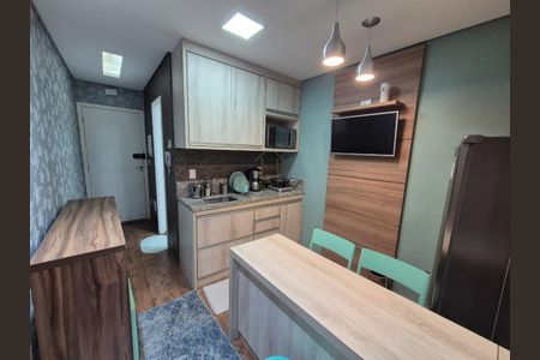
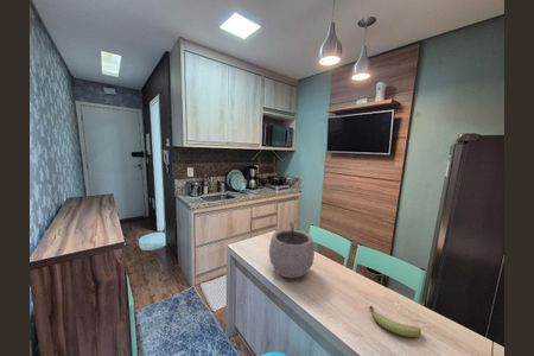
+ fruit (393, 322)
+ plant pot (291, 246)
